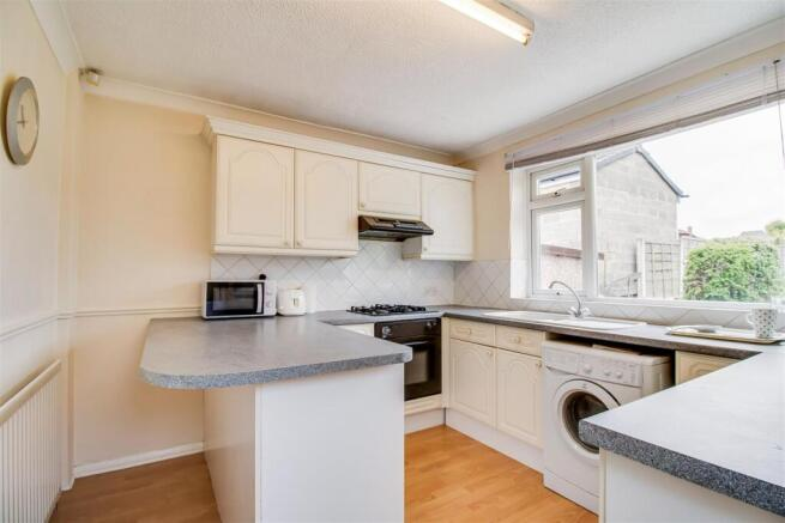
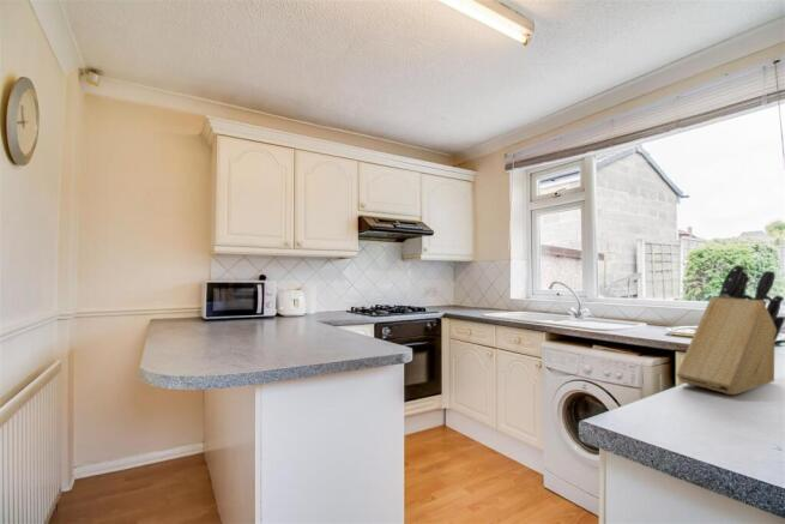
+ knife block (733, 323)
